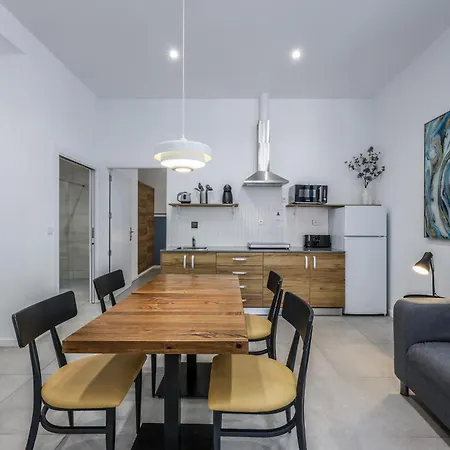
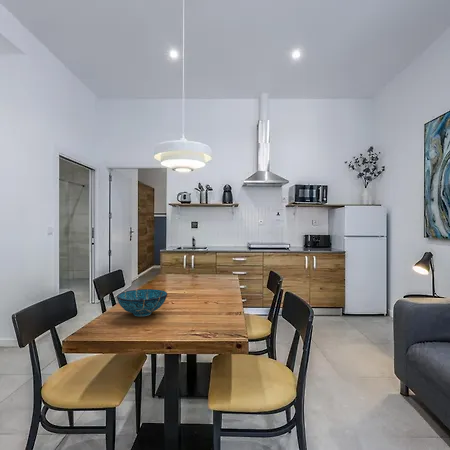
+ decorative bowl (142, 304)
